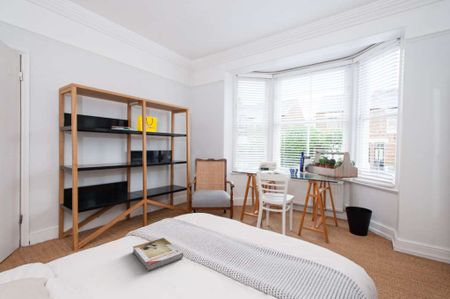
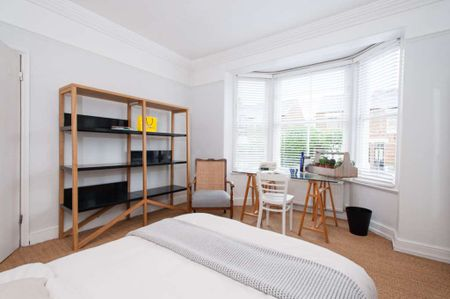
- book (157, 252)
